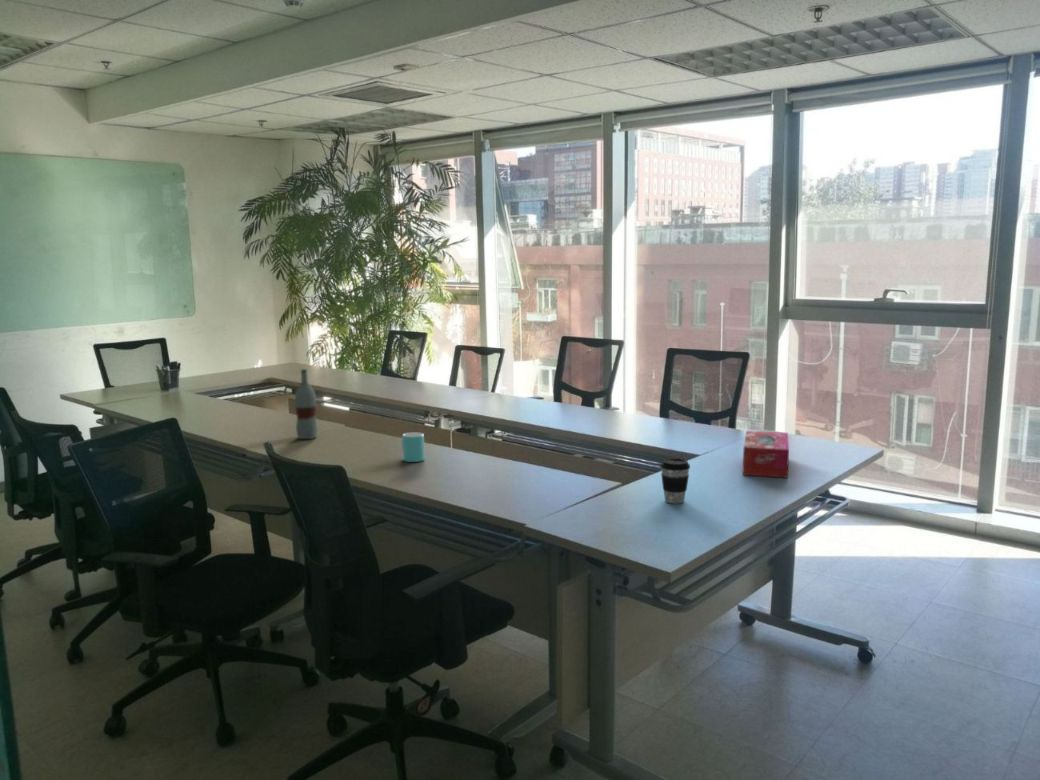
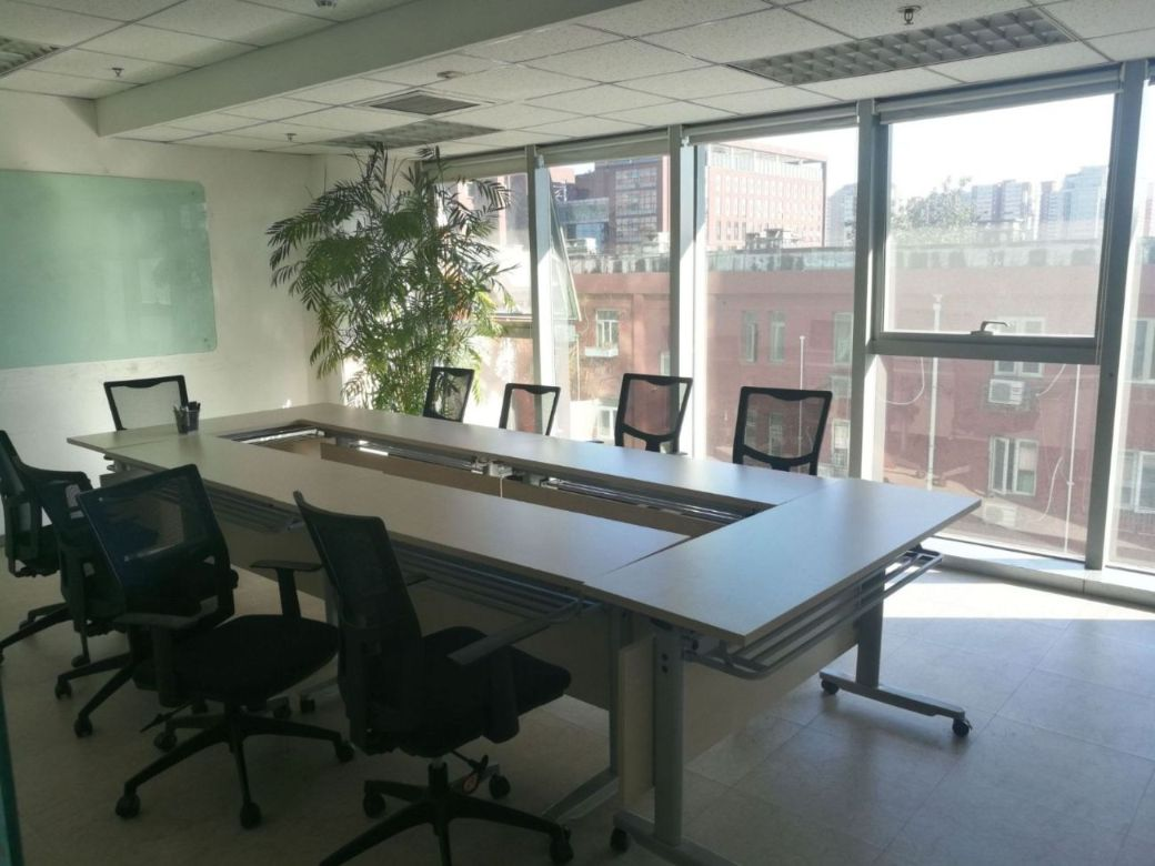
- tissue box (766, 453)
- bottle (305, 403)
- coffee cup (674, 481)
- mug (411, 446)
